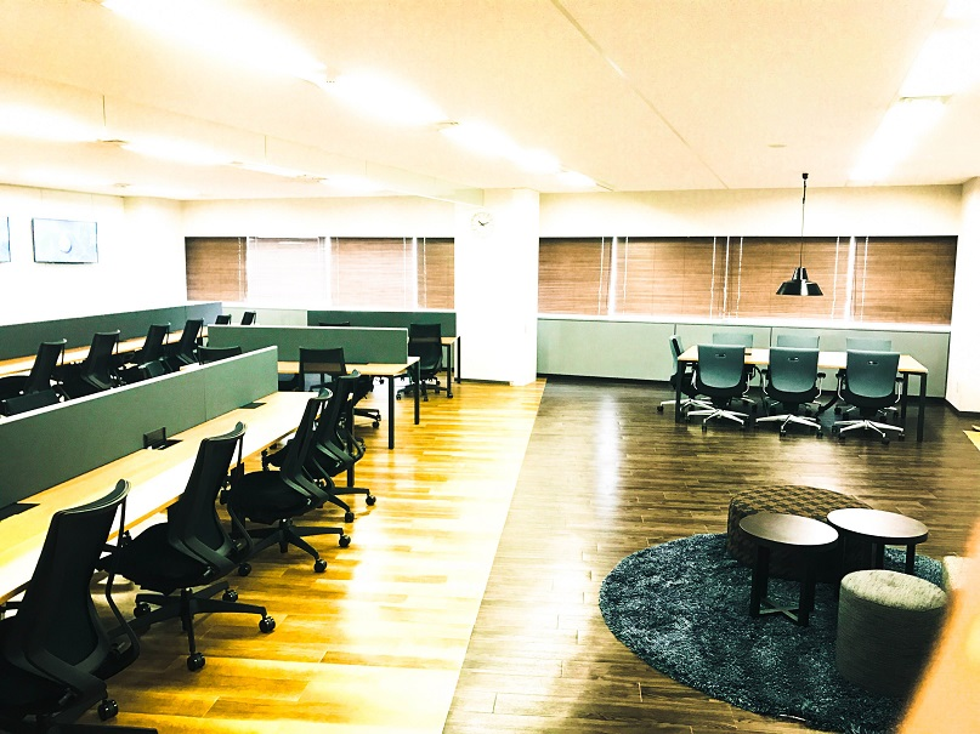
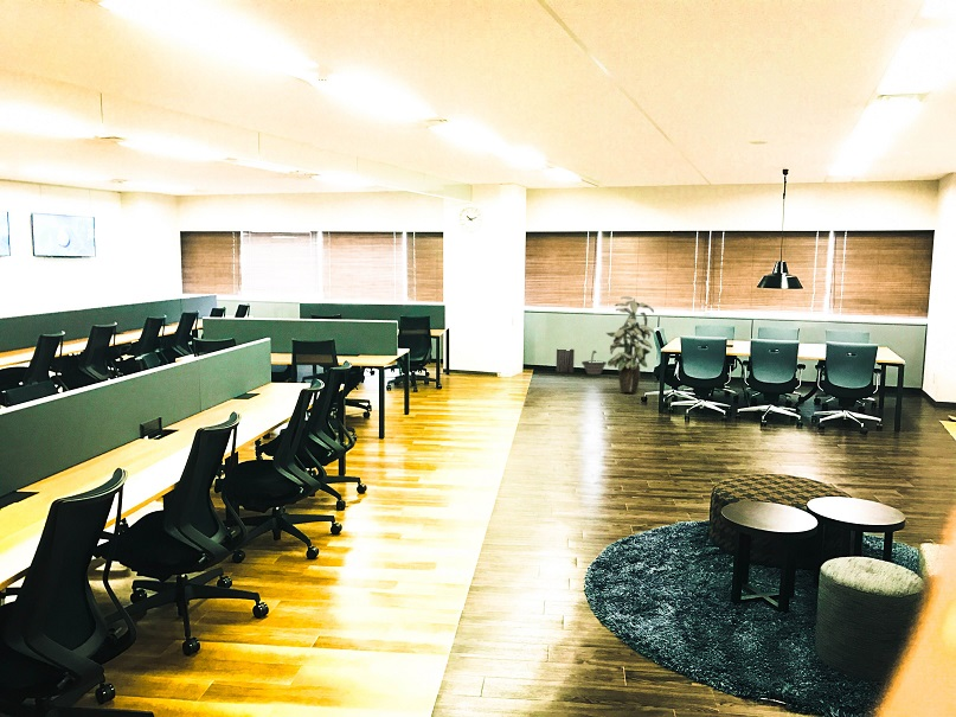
+ trash can (565, 360)
+ bucket (594, 363)
+ indoor plant (628, 344)
